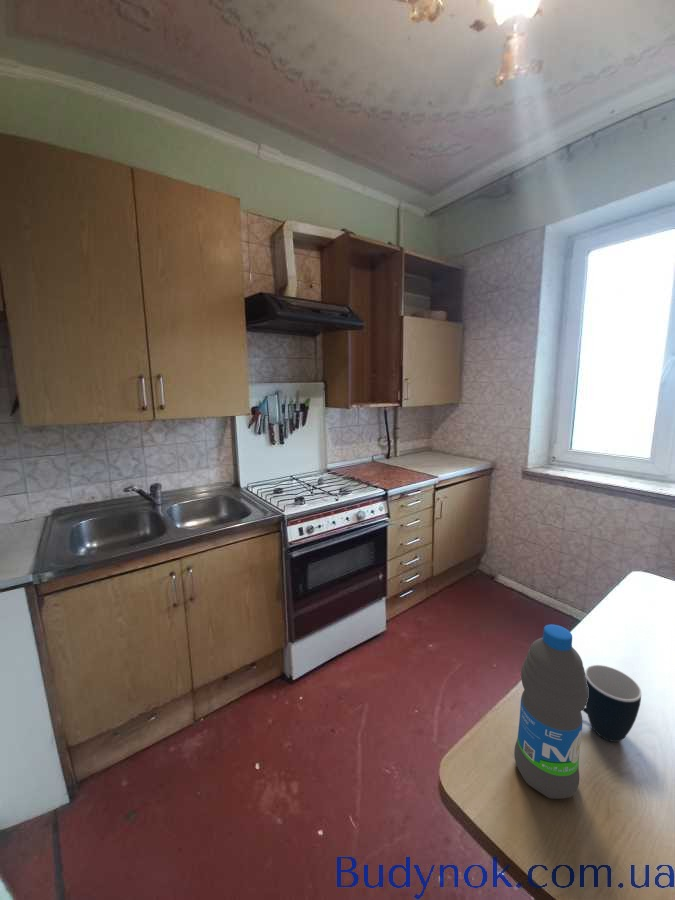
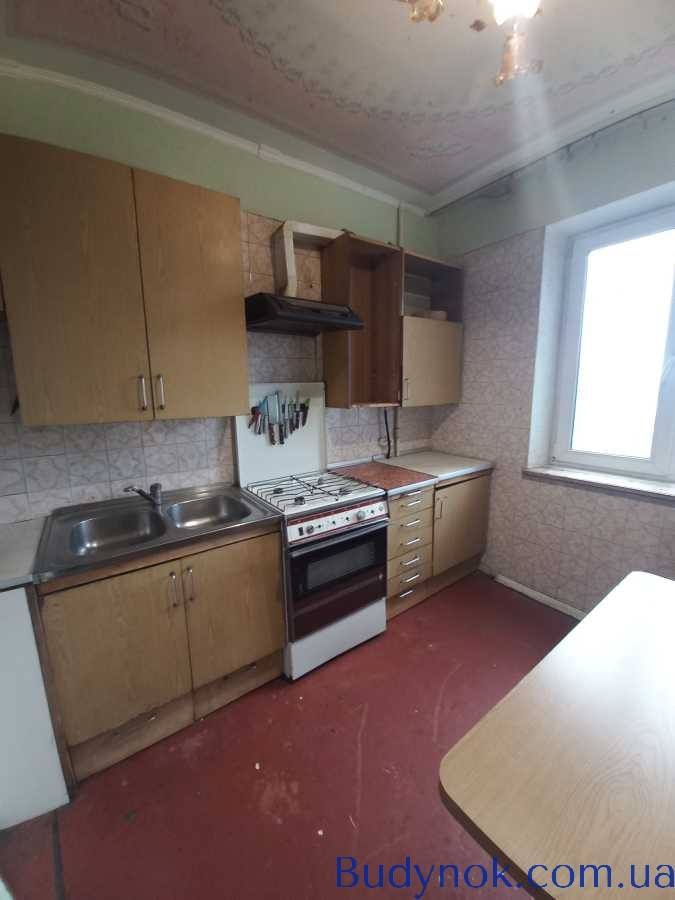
- mug (598, 700)
- water bottle (551, 705)
